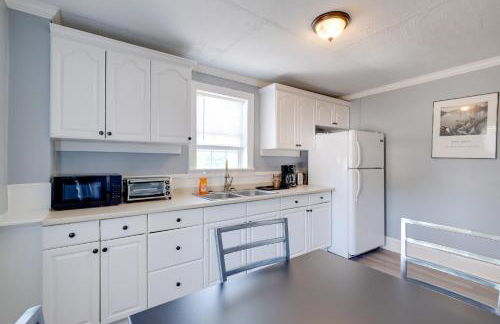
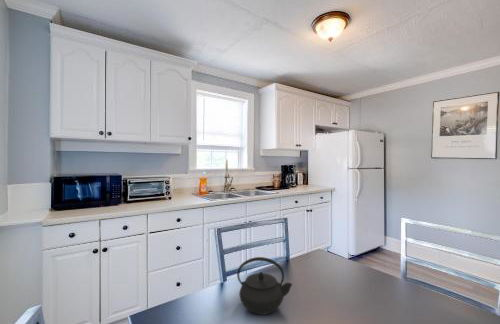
+ kettle (264, 282)
